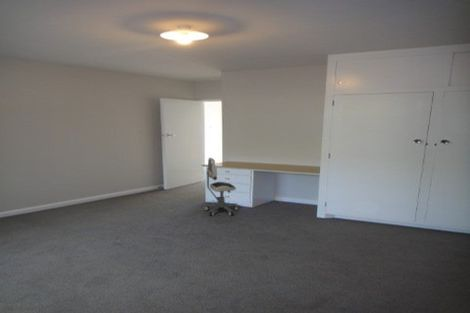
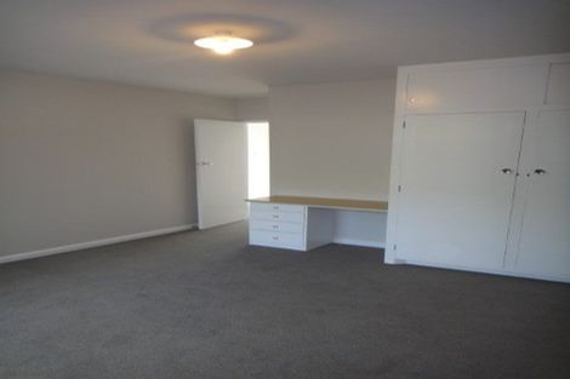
- office chair (222, 184)
